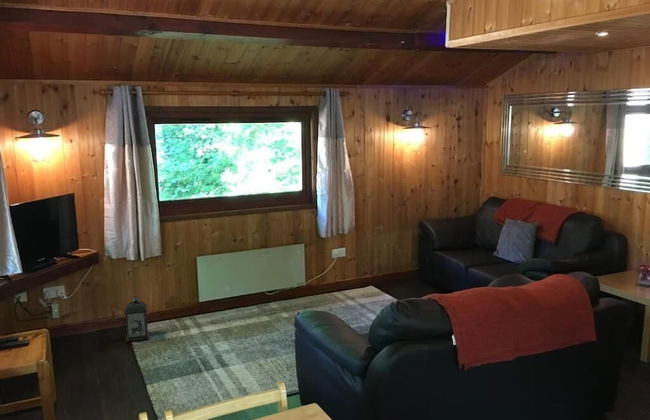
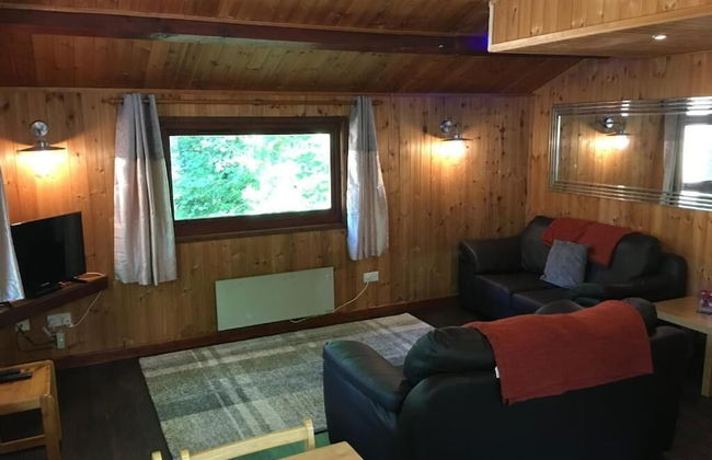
- lantern (136, 316)
